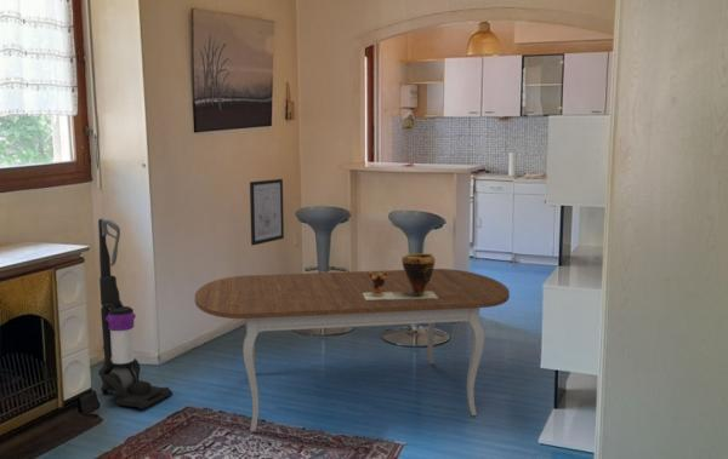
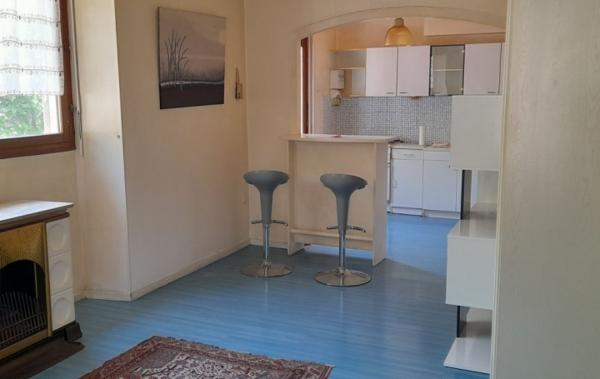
- clay pot (405, 272)
- wall art (267, 211)
- vacuum cleaner (125, 310)
- dining table (353, 326)
